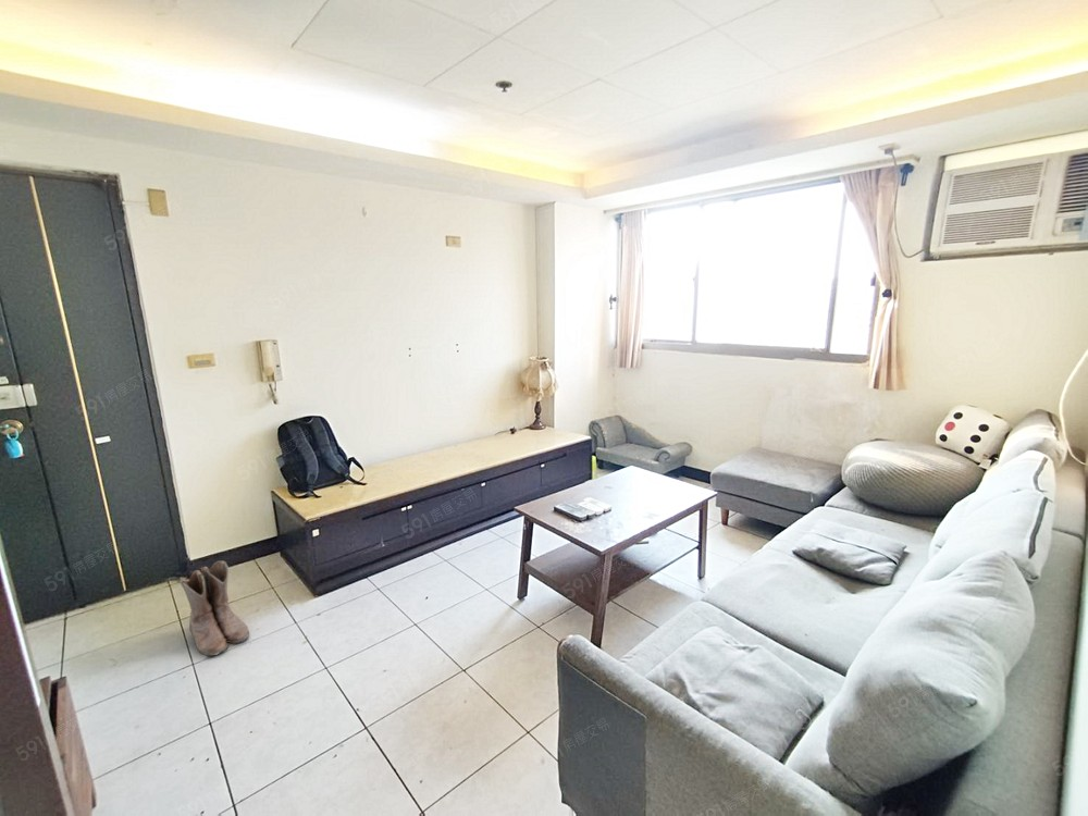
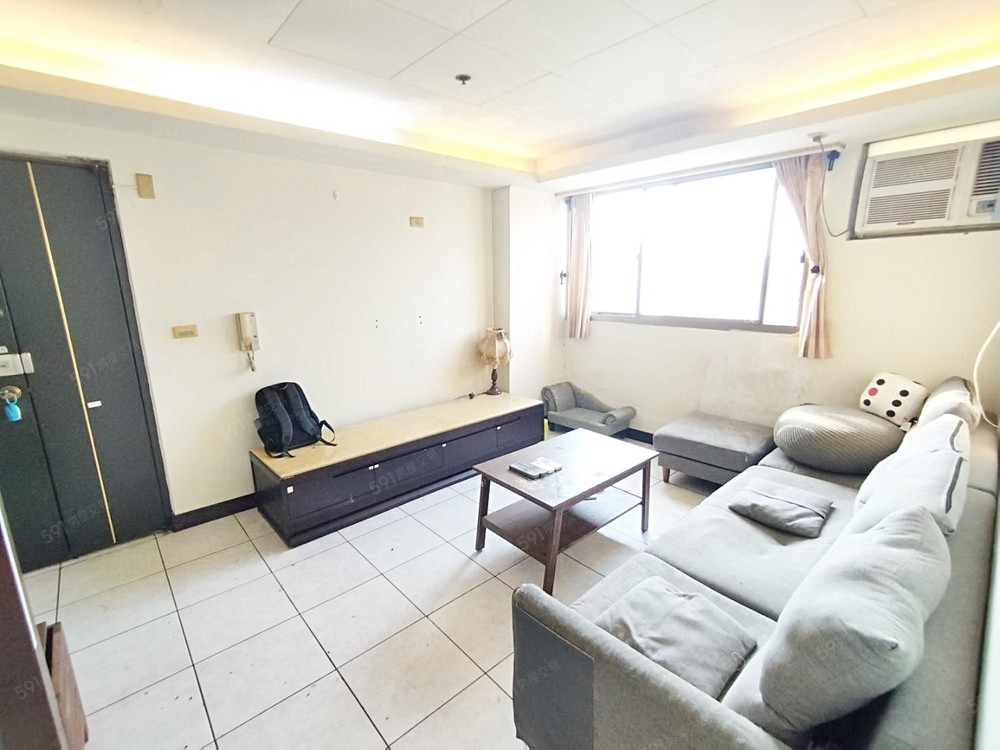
- boots (214, 604)
